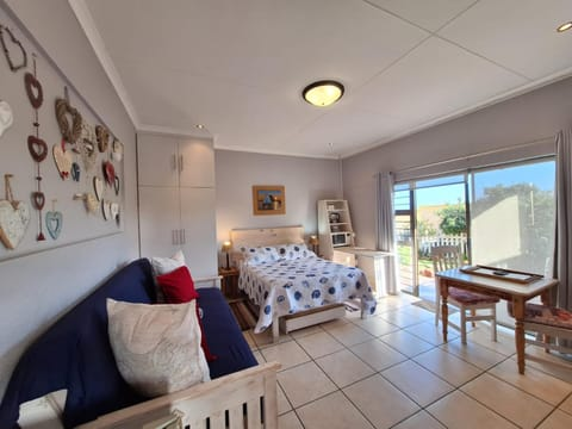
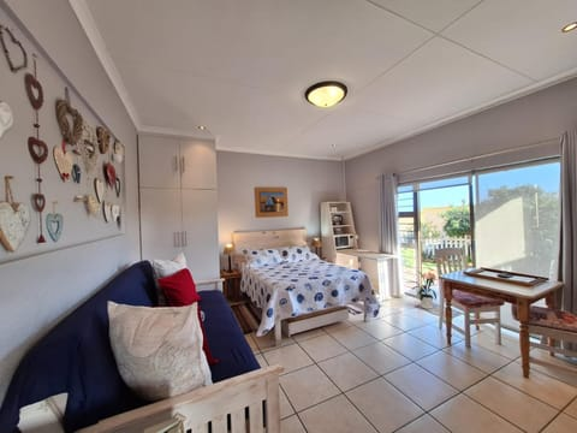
+ house plant (424, 289)
